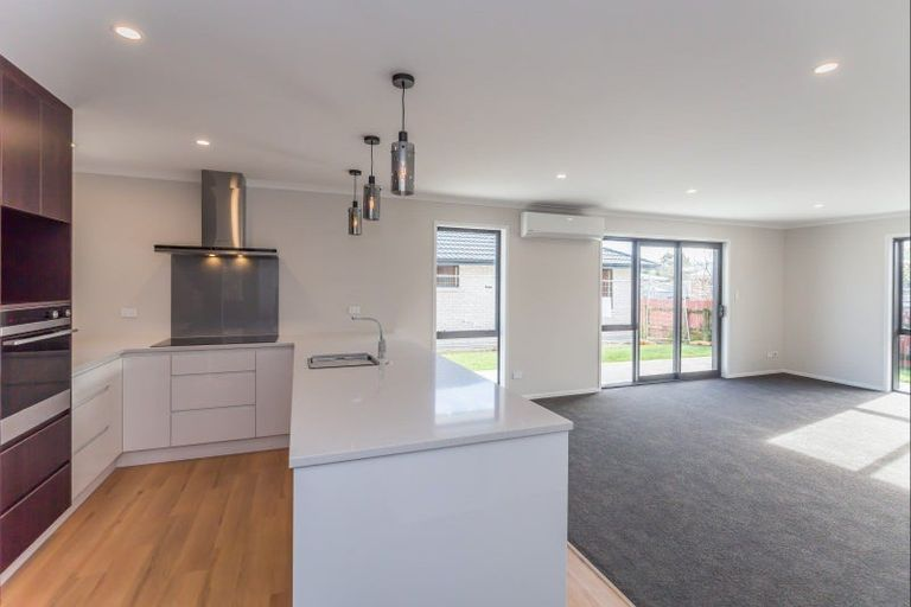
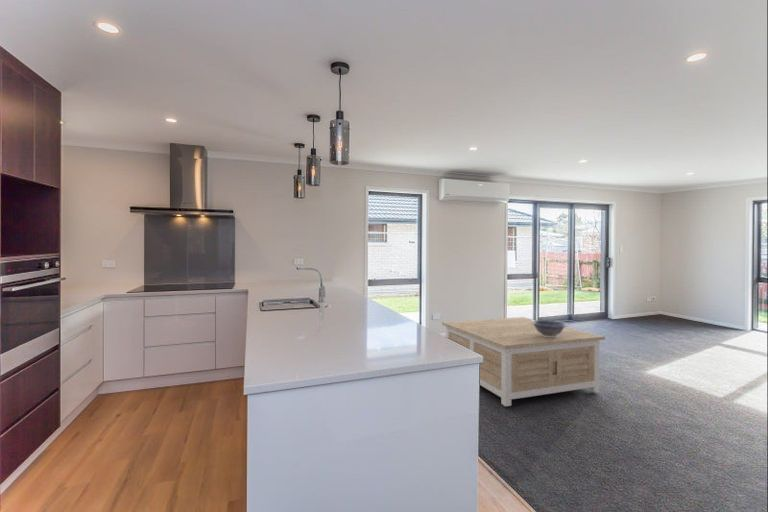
+ coffee table (515, 354)
+ decorative bowl (548, 329)
